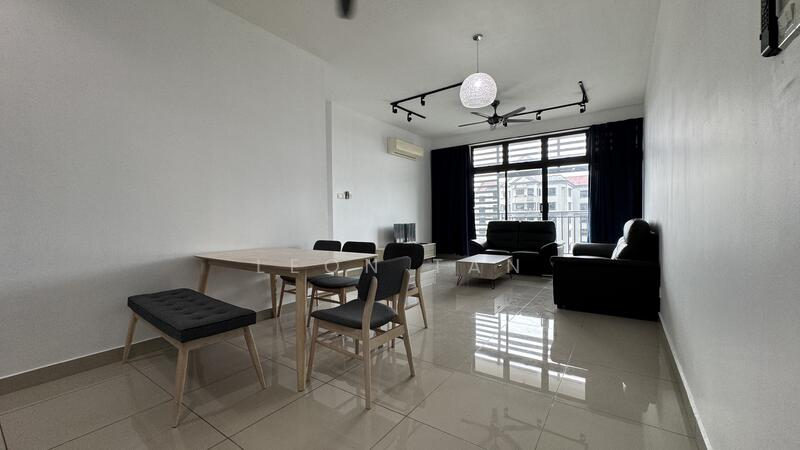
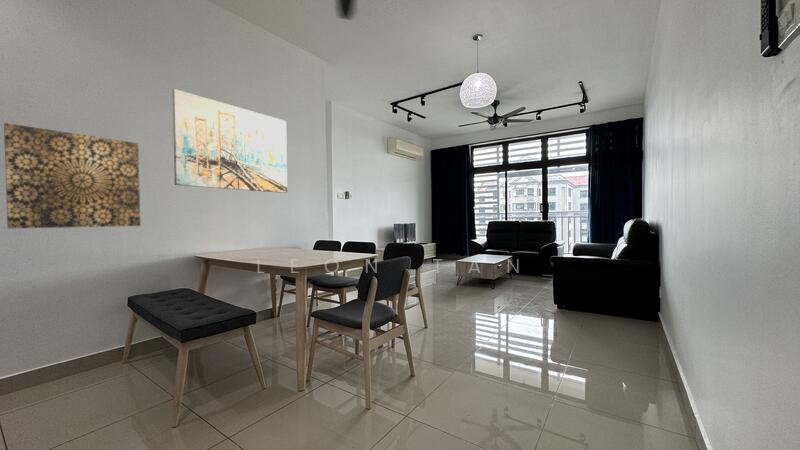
+ wall art (238, 148)
+ wall art (80, 181)
